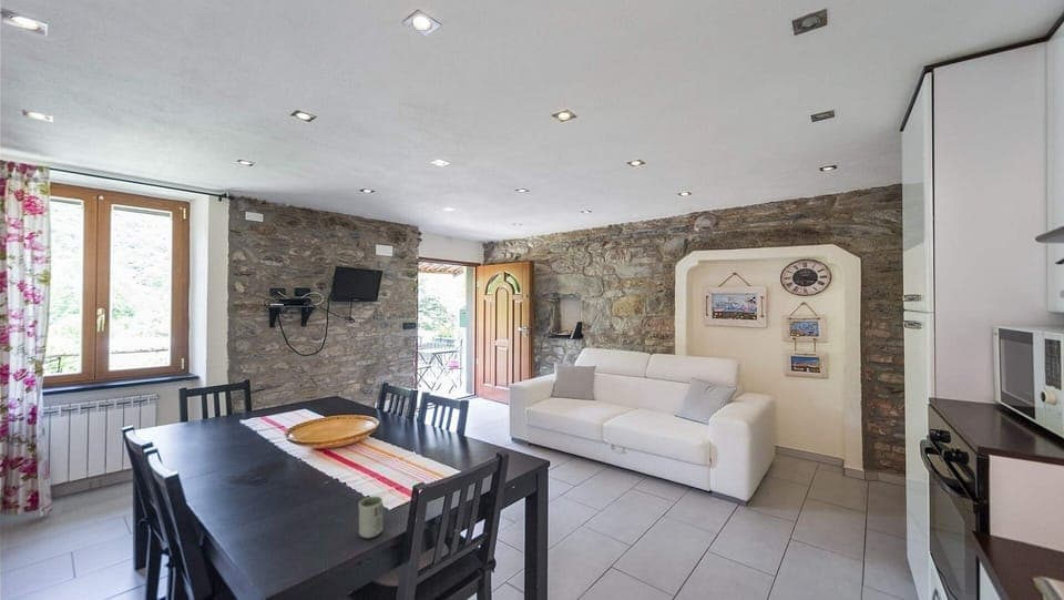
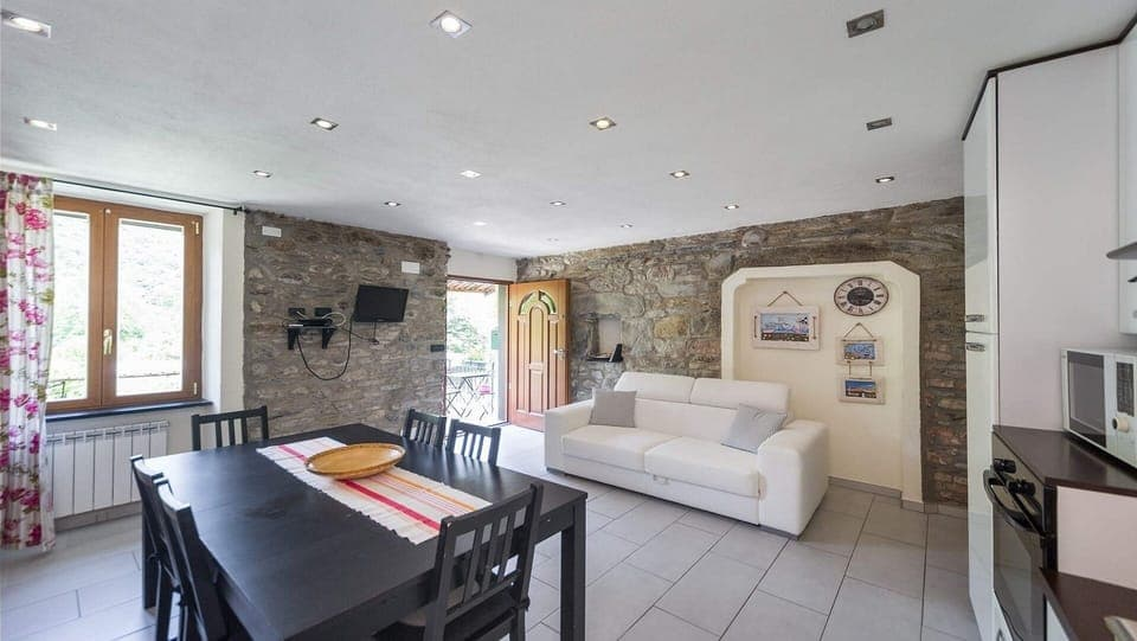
- cup (370, 517)
